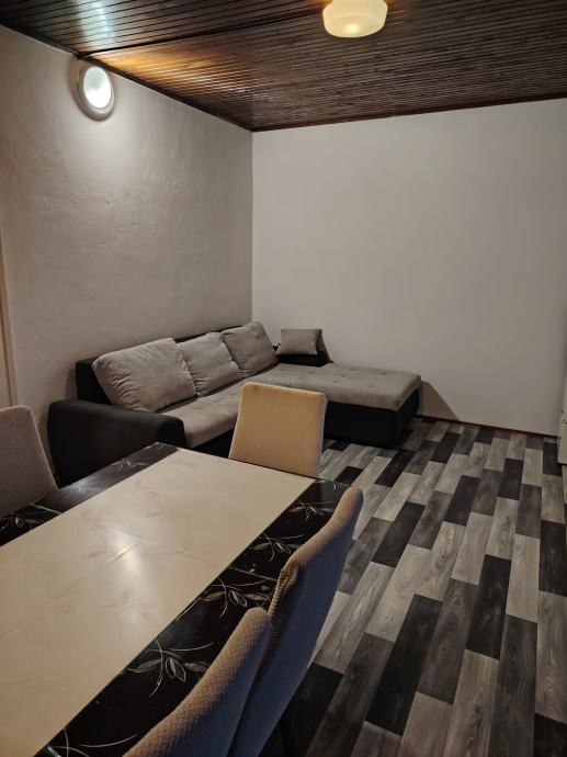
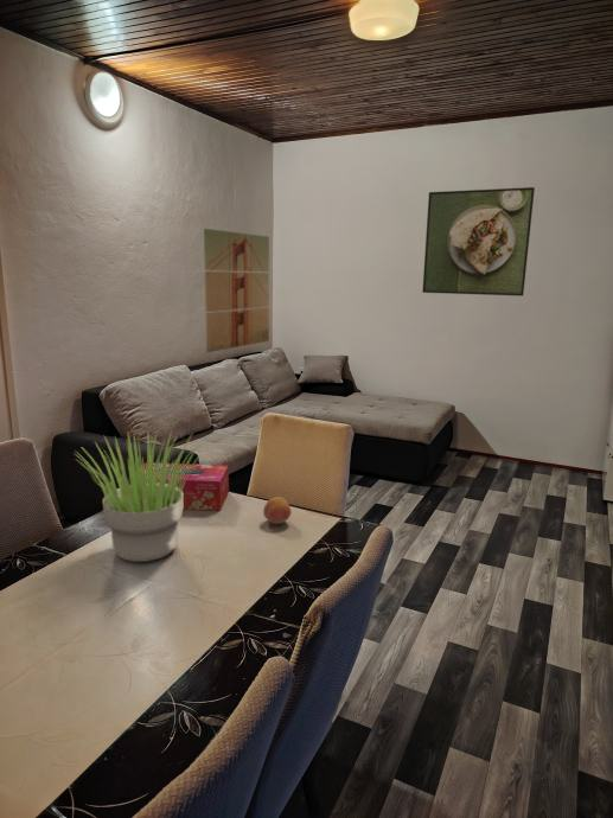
+ wall art (240, 290)
+ fruit (276, 510)
+ potted plant (145, 498)
+ tissue box (181, 485)
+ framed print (474, 243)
